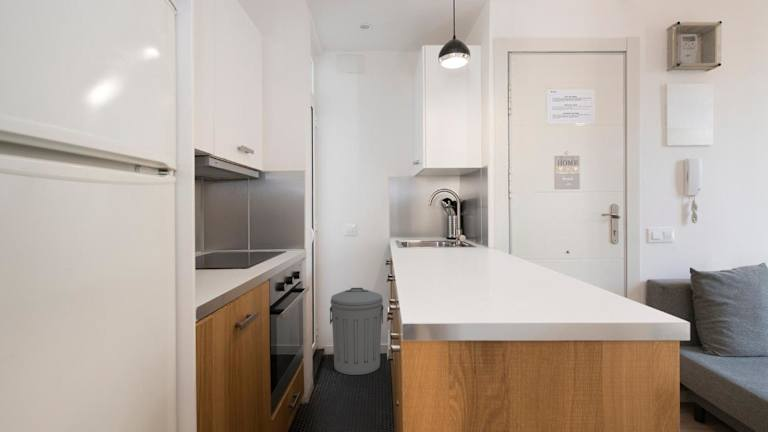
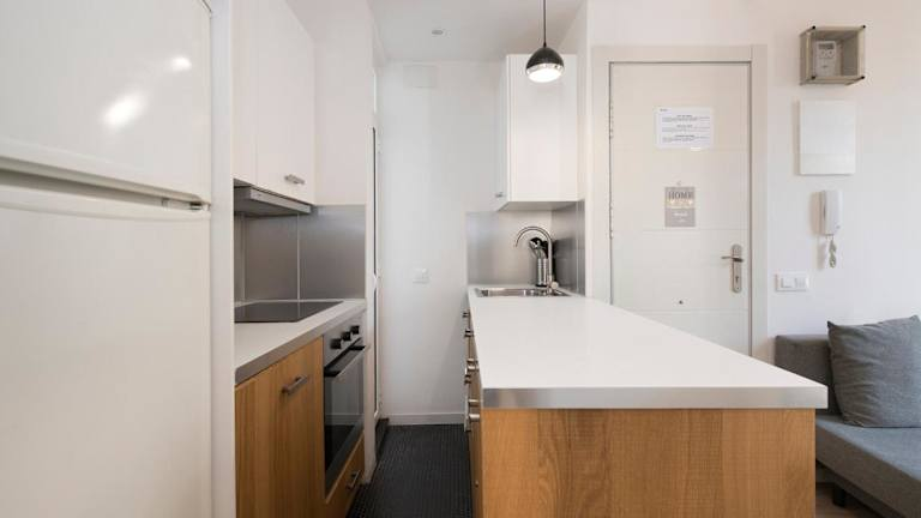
- trash can (356, 326)
